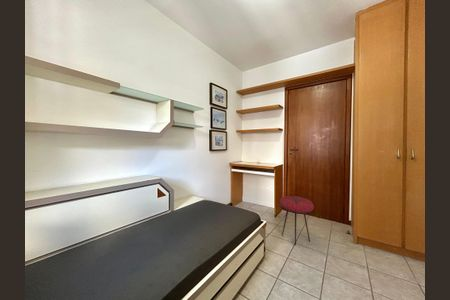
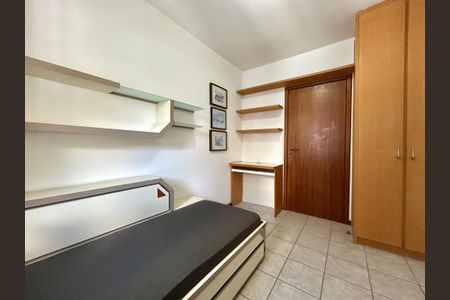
- stool (295, 218)
